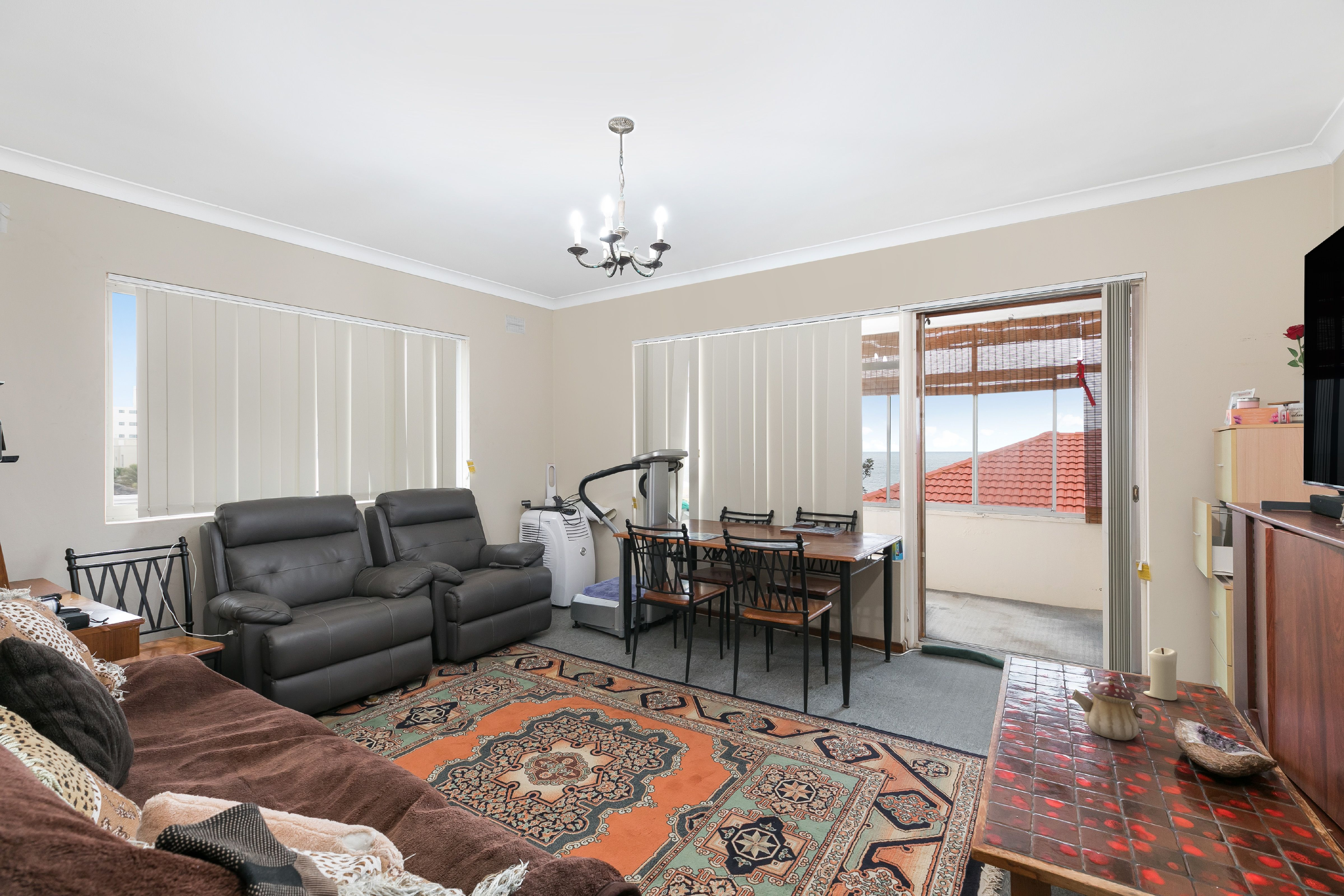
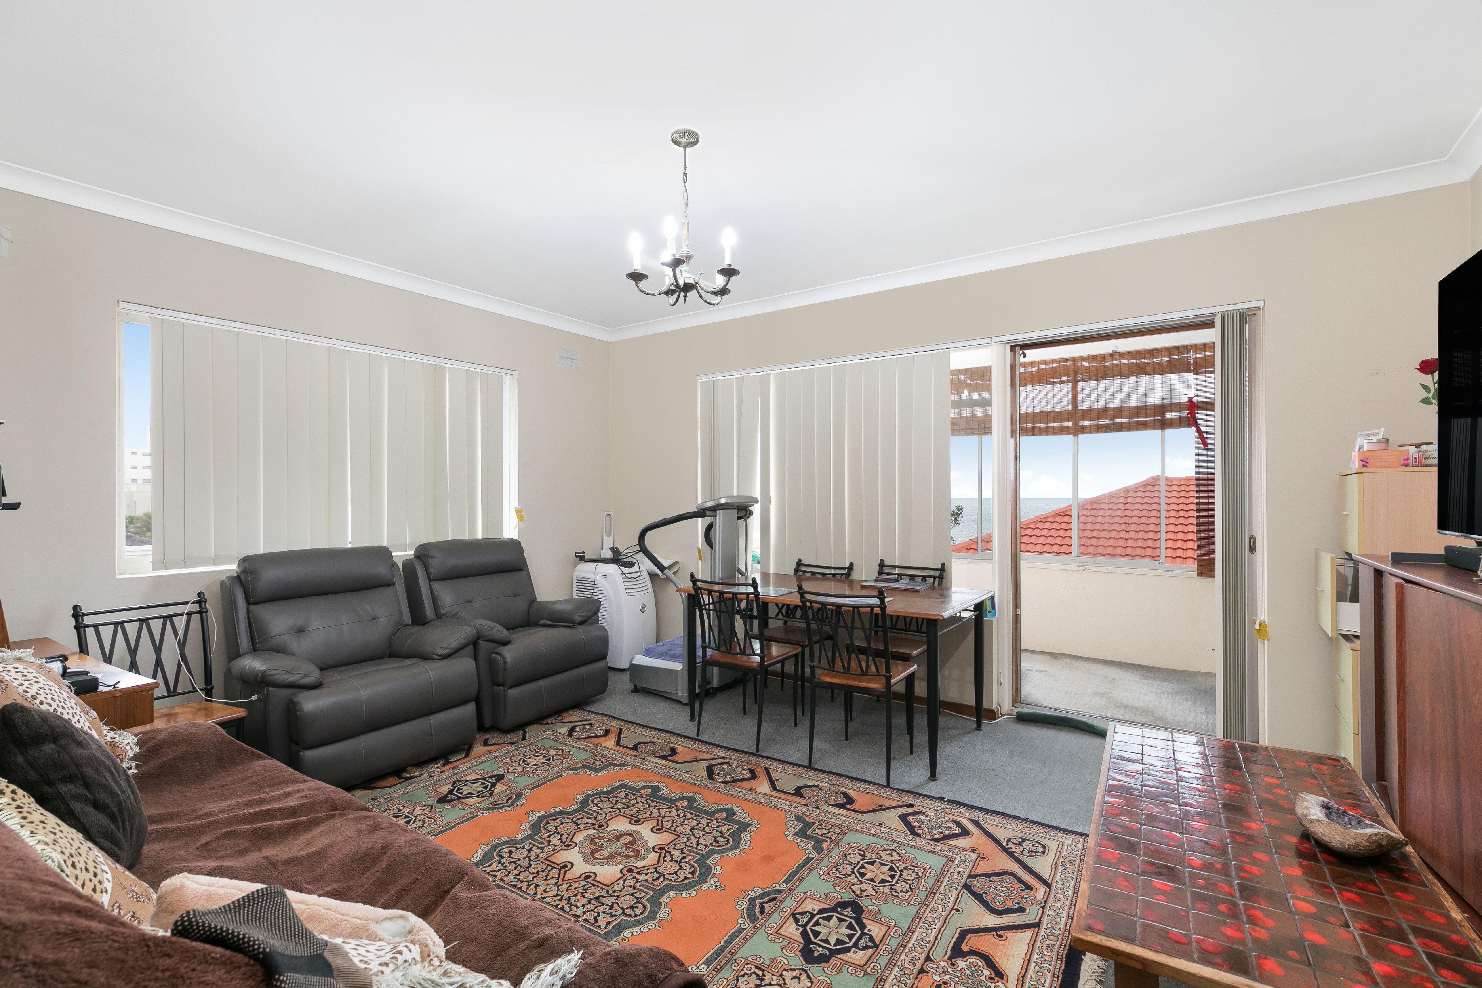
- teapot (1115, 705)
- candle (1161, 672)
